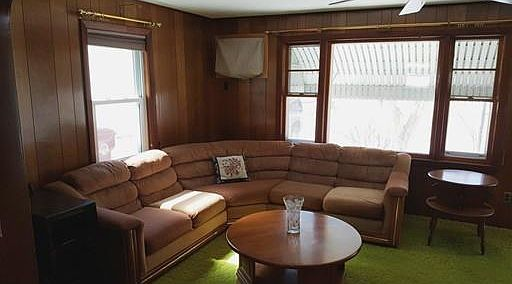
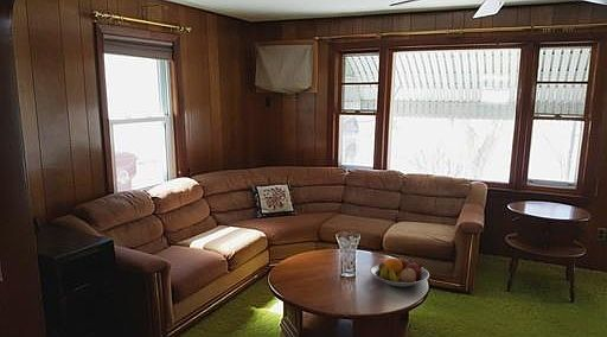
+ fruit bowl (398, 269)
